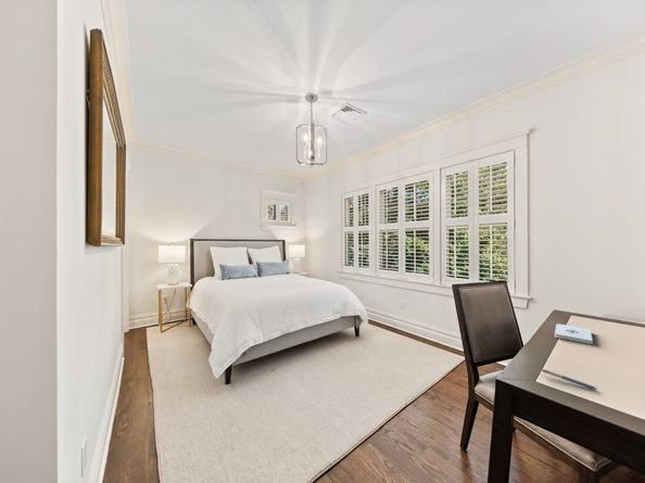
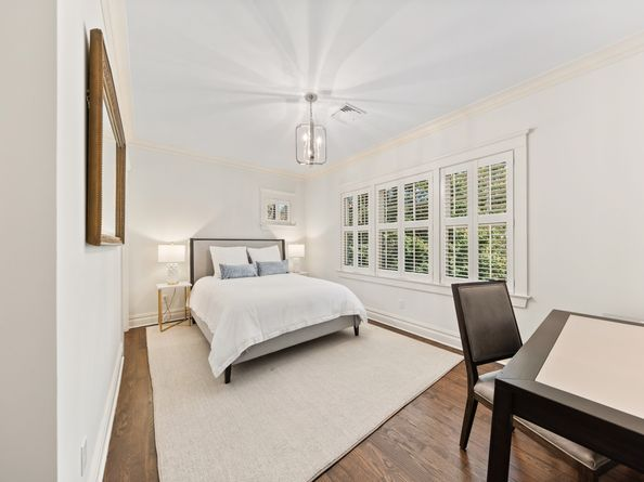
- notepad (572, 332)
- pen (567, 379)
